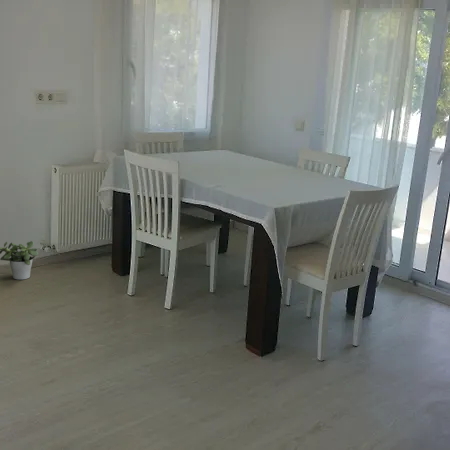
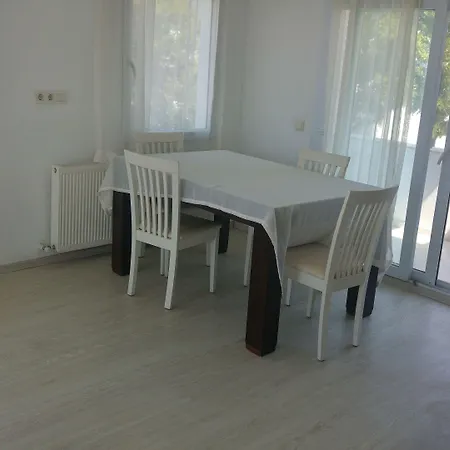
- potted plant (18, 260)
